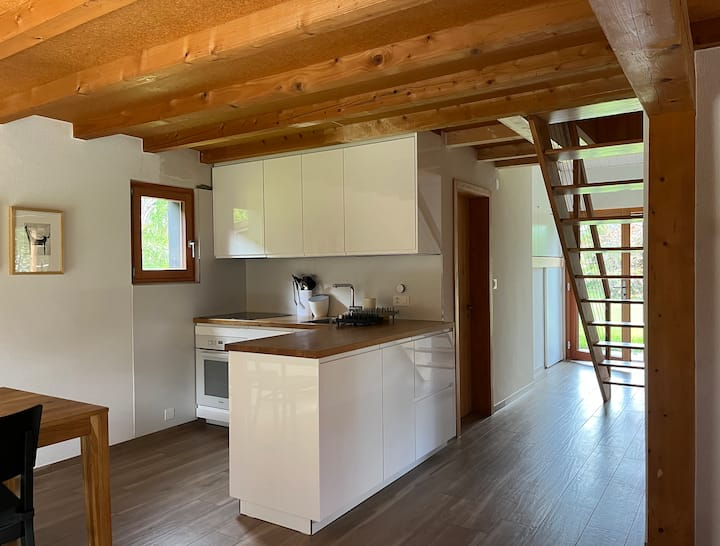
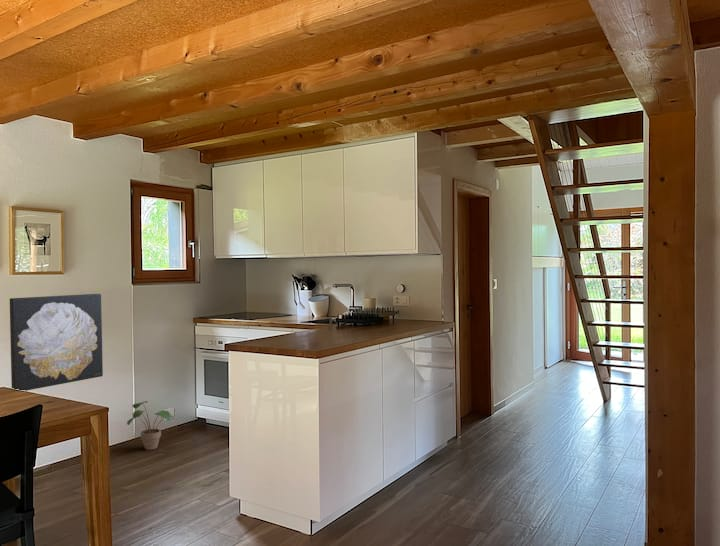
+ wall art (59, 339)
+ potted plant (149, 425)
